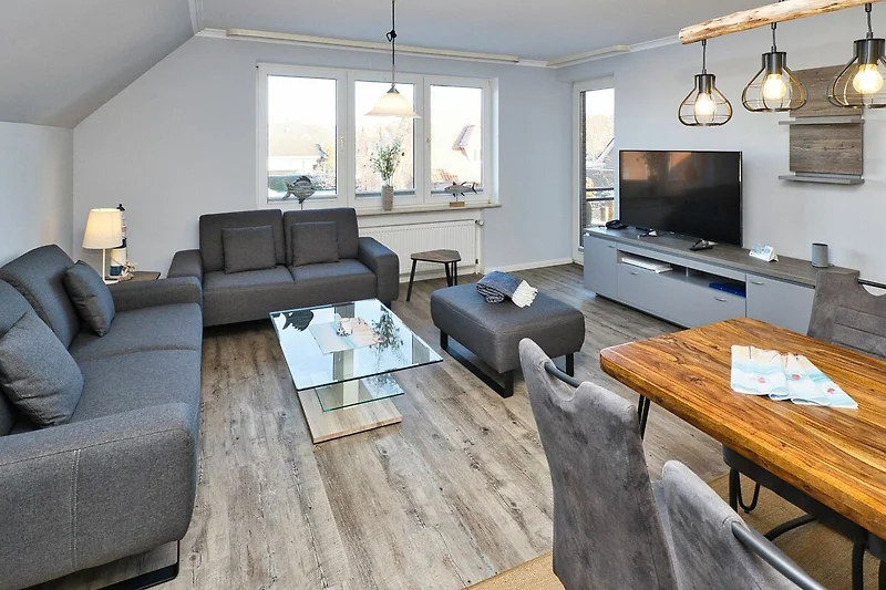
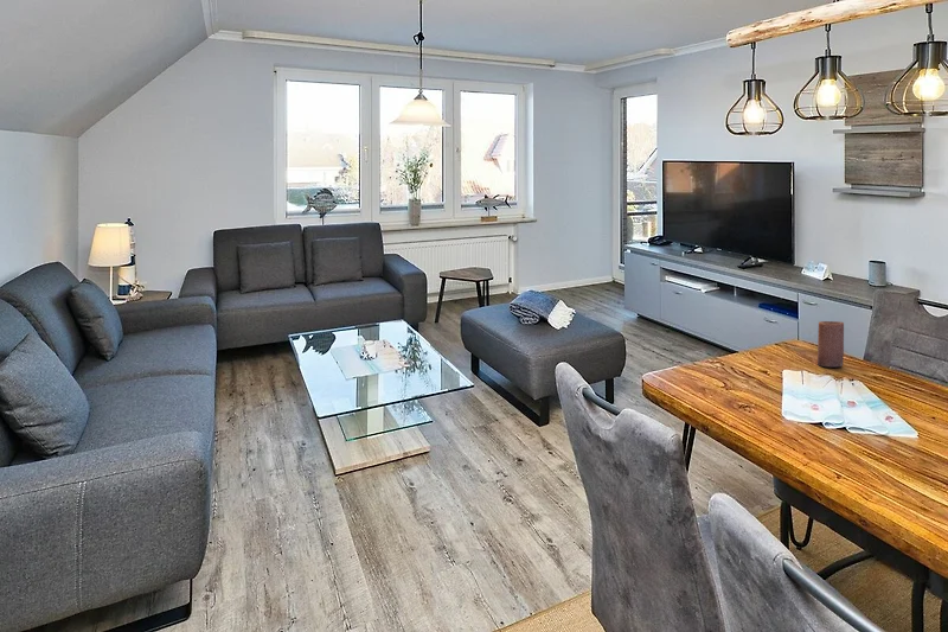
+ candle (831, 344)
